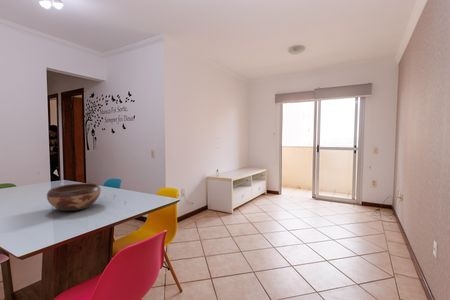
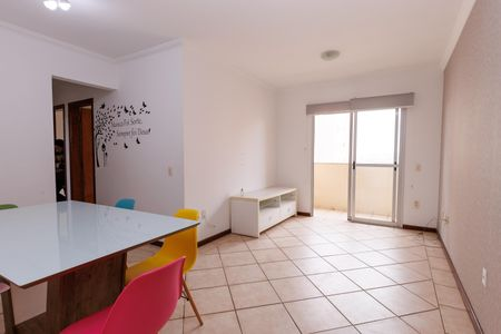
- decorative bowl (75, 197)
